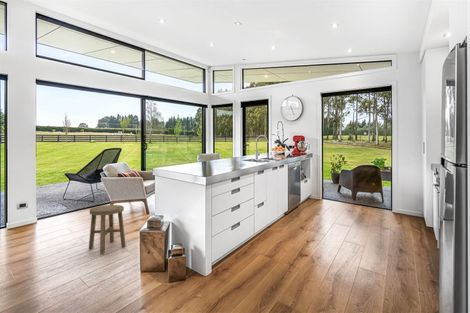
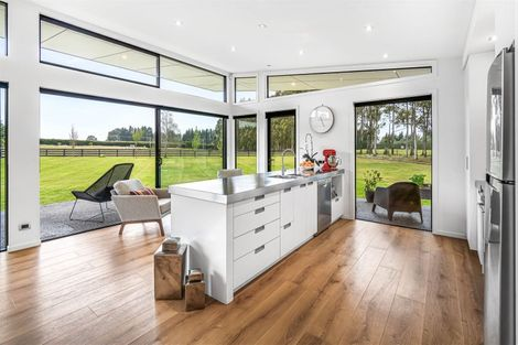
- stool (108, 228)
